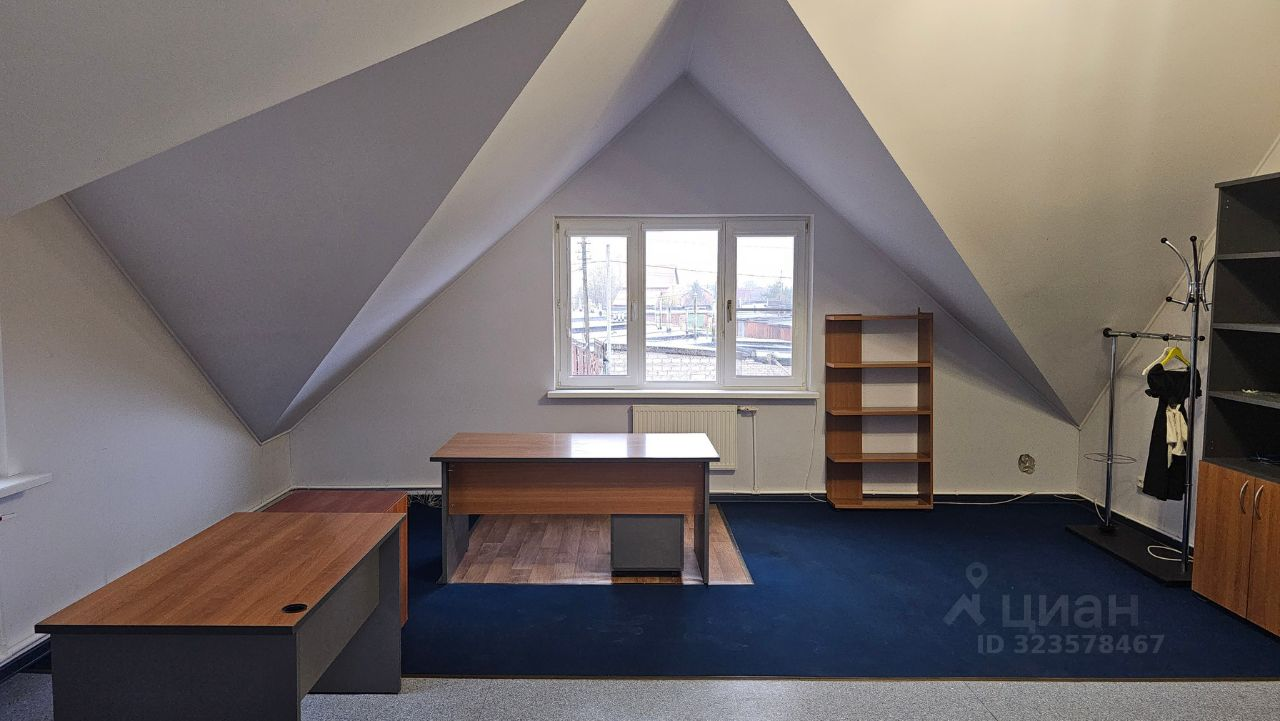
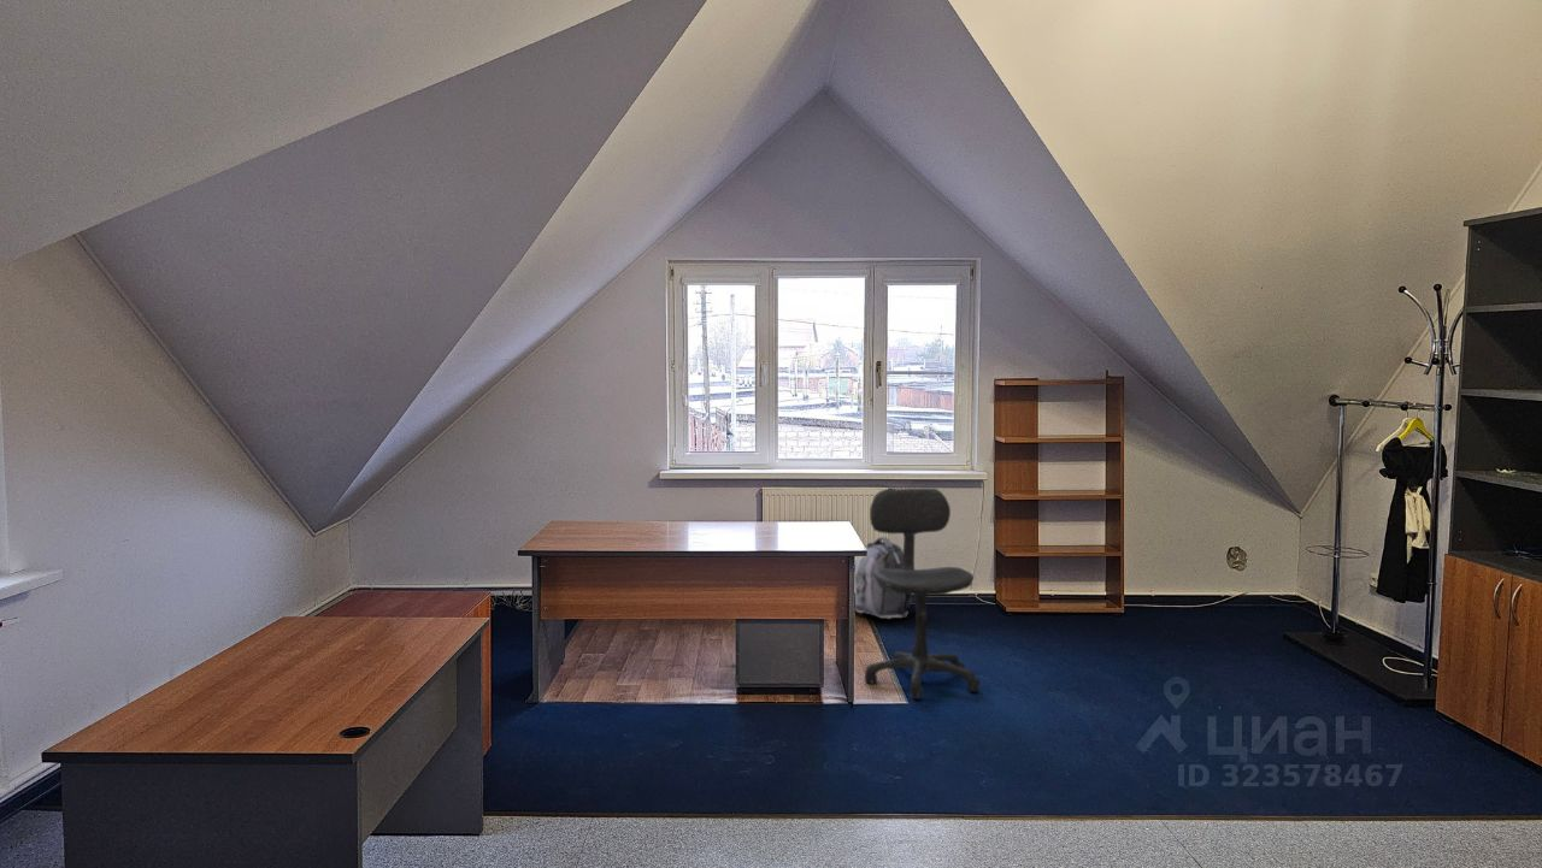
+ backpack (875, 578)
+ office chair (918, 586)
